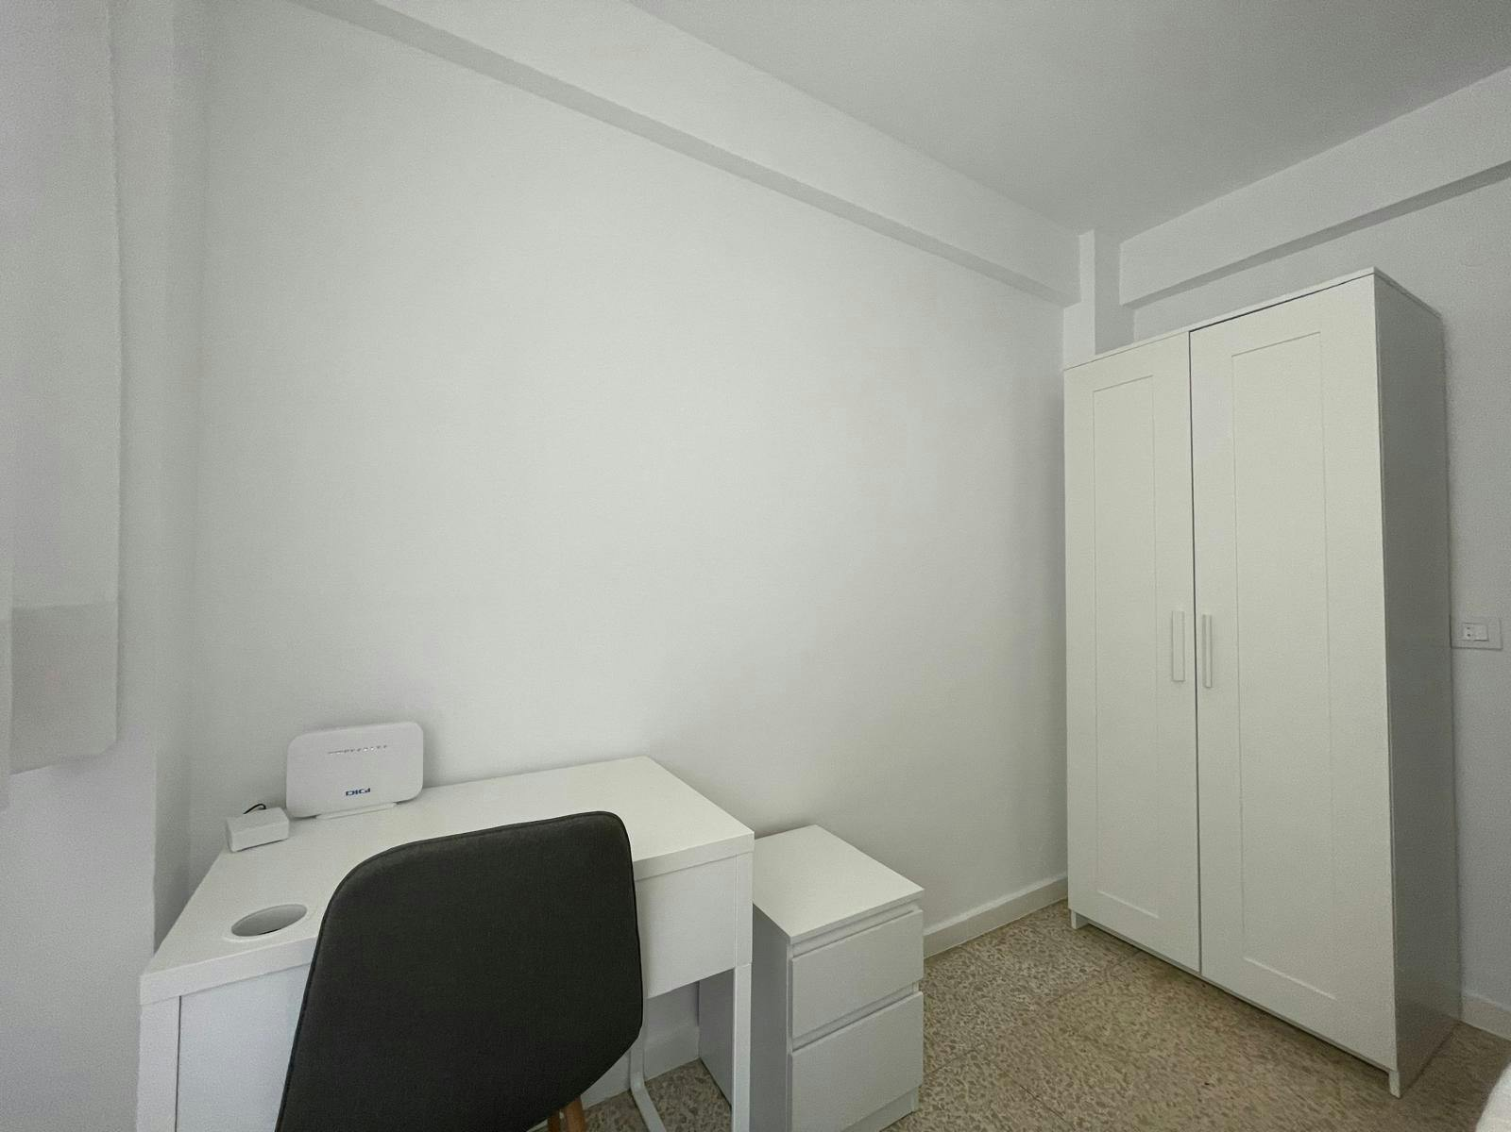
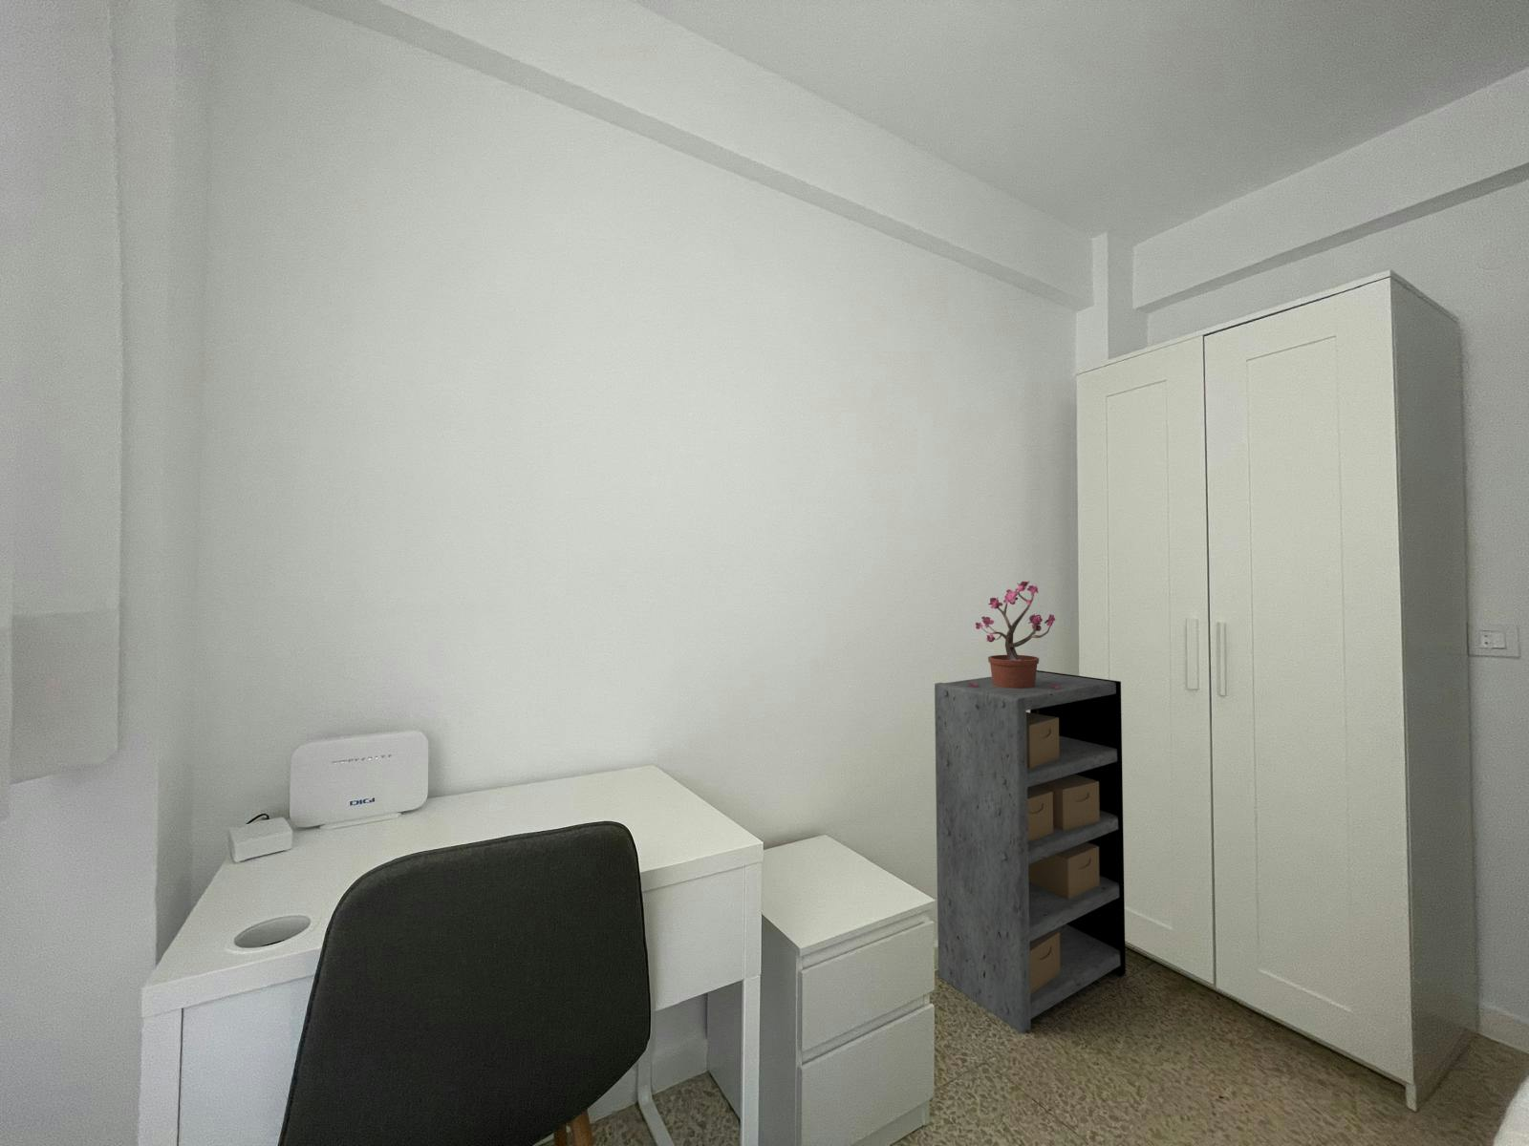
+ potted plant (1008, 632)
+ shelving unit (1029, 828)
